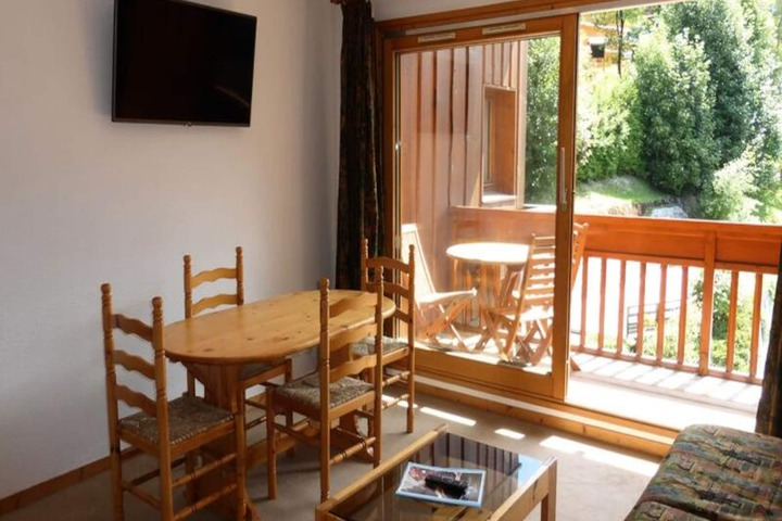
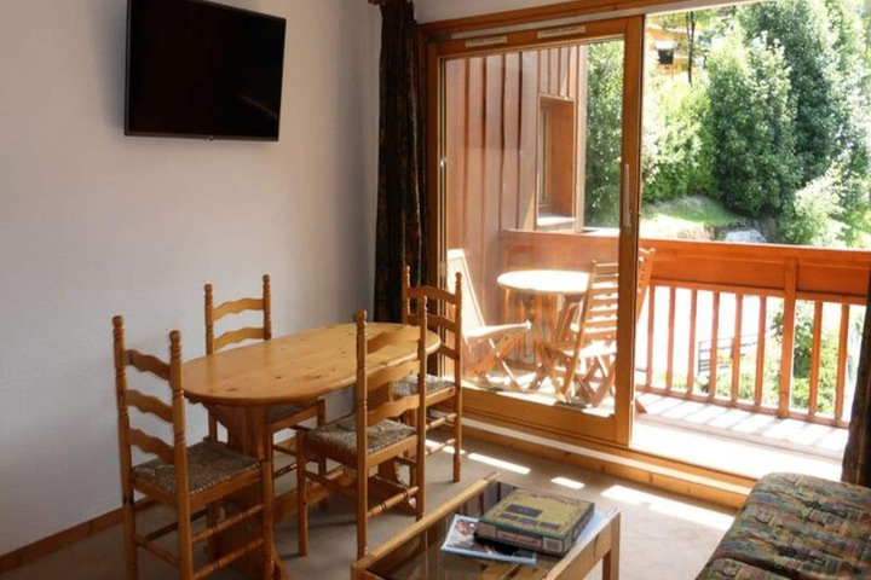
+ video game box (537, 518)
